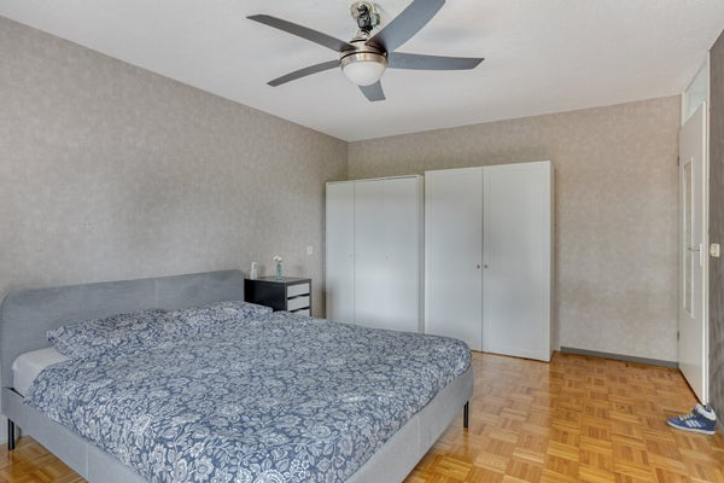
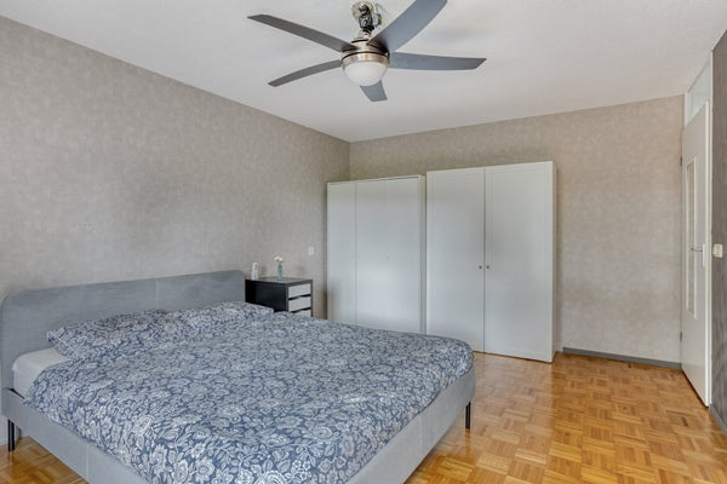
- sneaker (690, 415)
